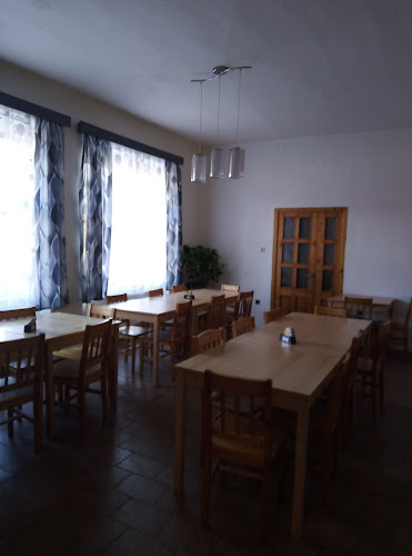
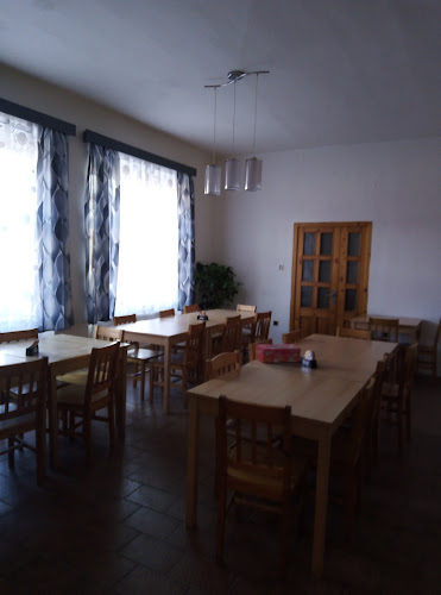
+ tissue box (277, 352)
